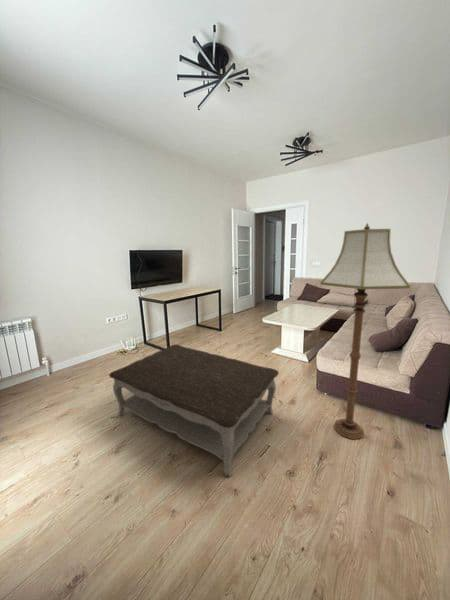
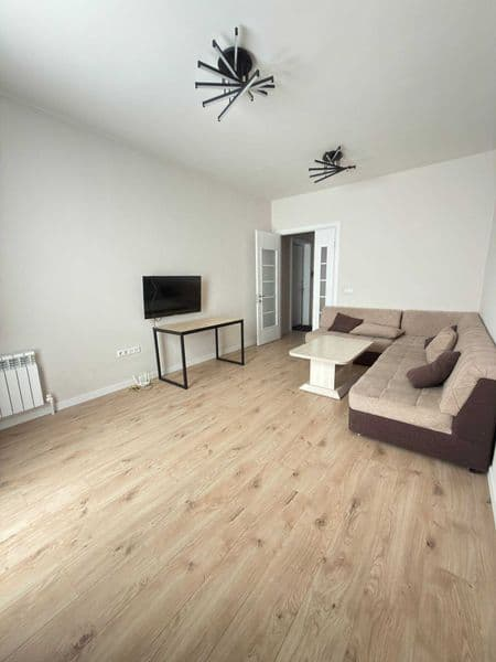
- floor lamp (357, 334)
- coffee table (194, 392)
